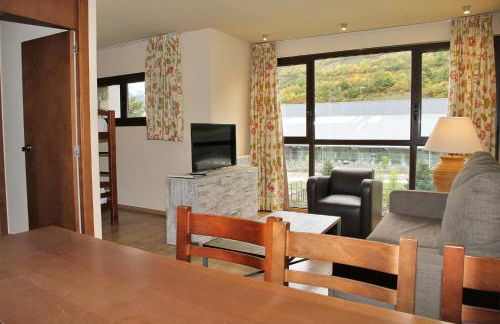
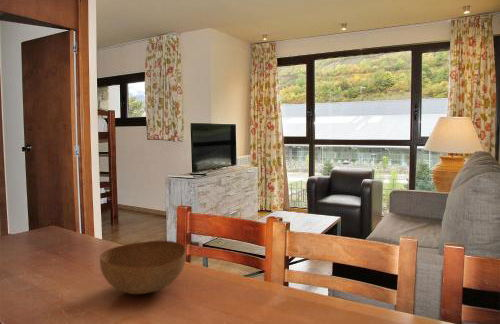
+ bowl (144, 269)
